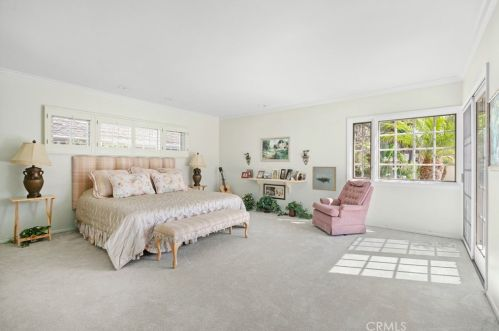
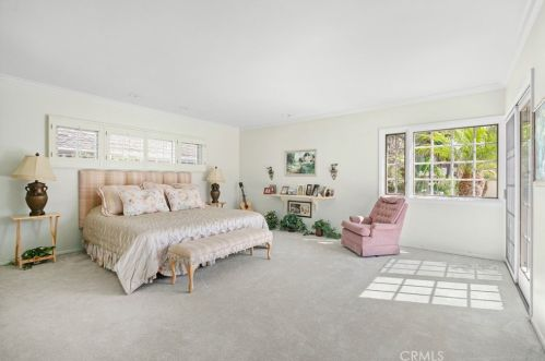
- wall art (324, 178)
